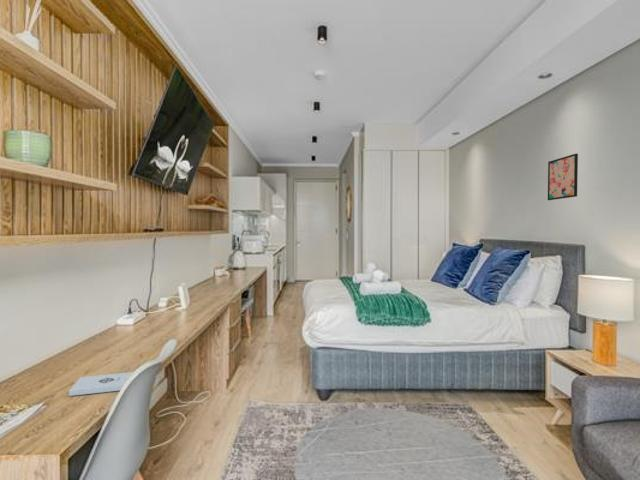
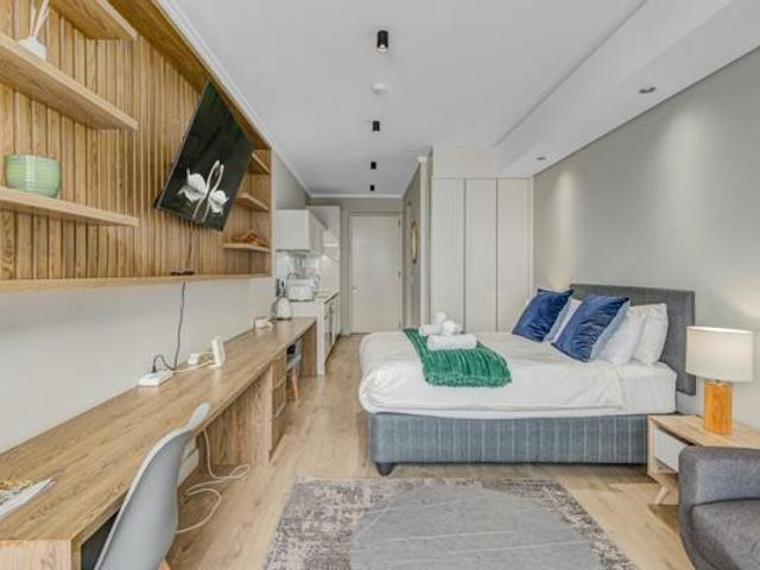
- wall art (561, 178)
- notepad (108, 382)
